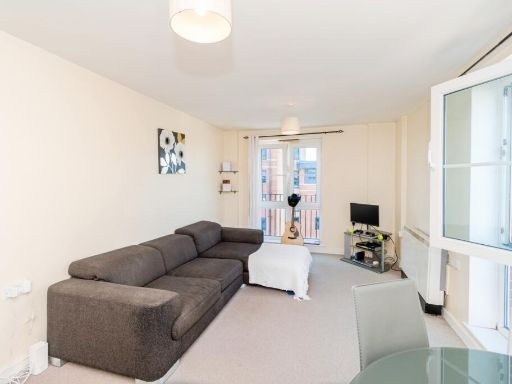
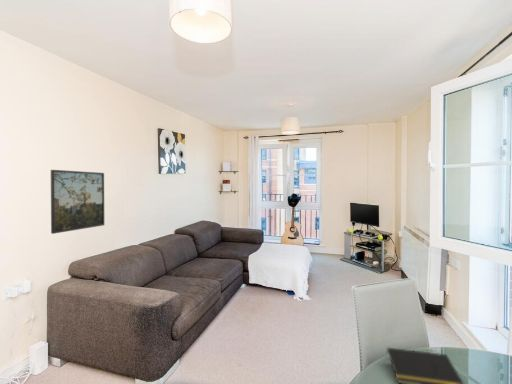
+ notepad (423, 368)
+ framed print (80, 200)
